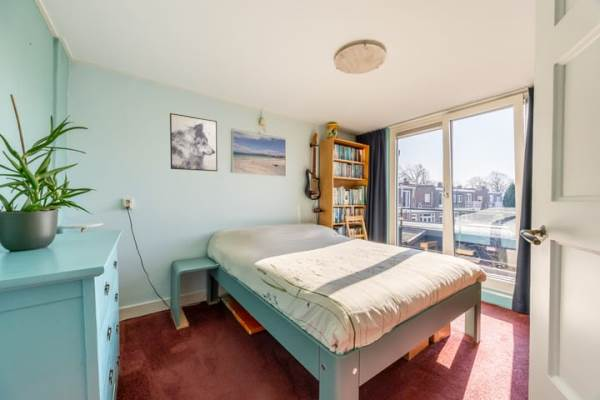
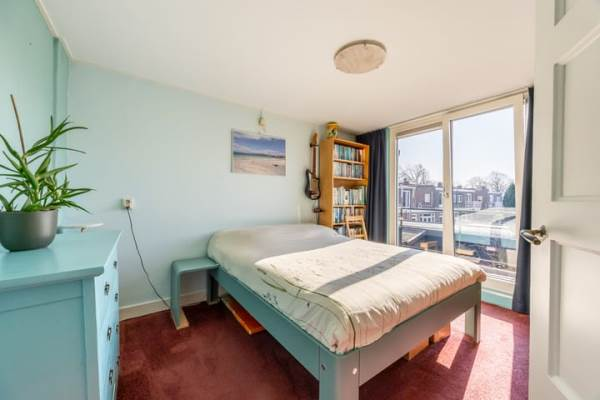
- wall art (194, 143)
